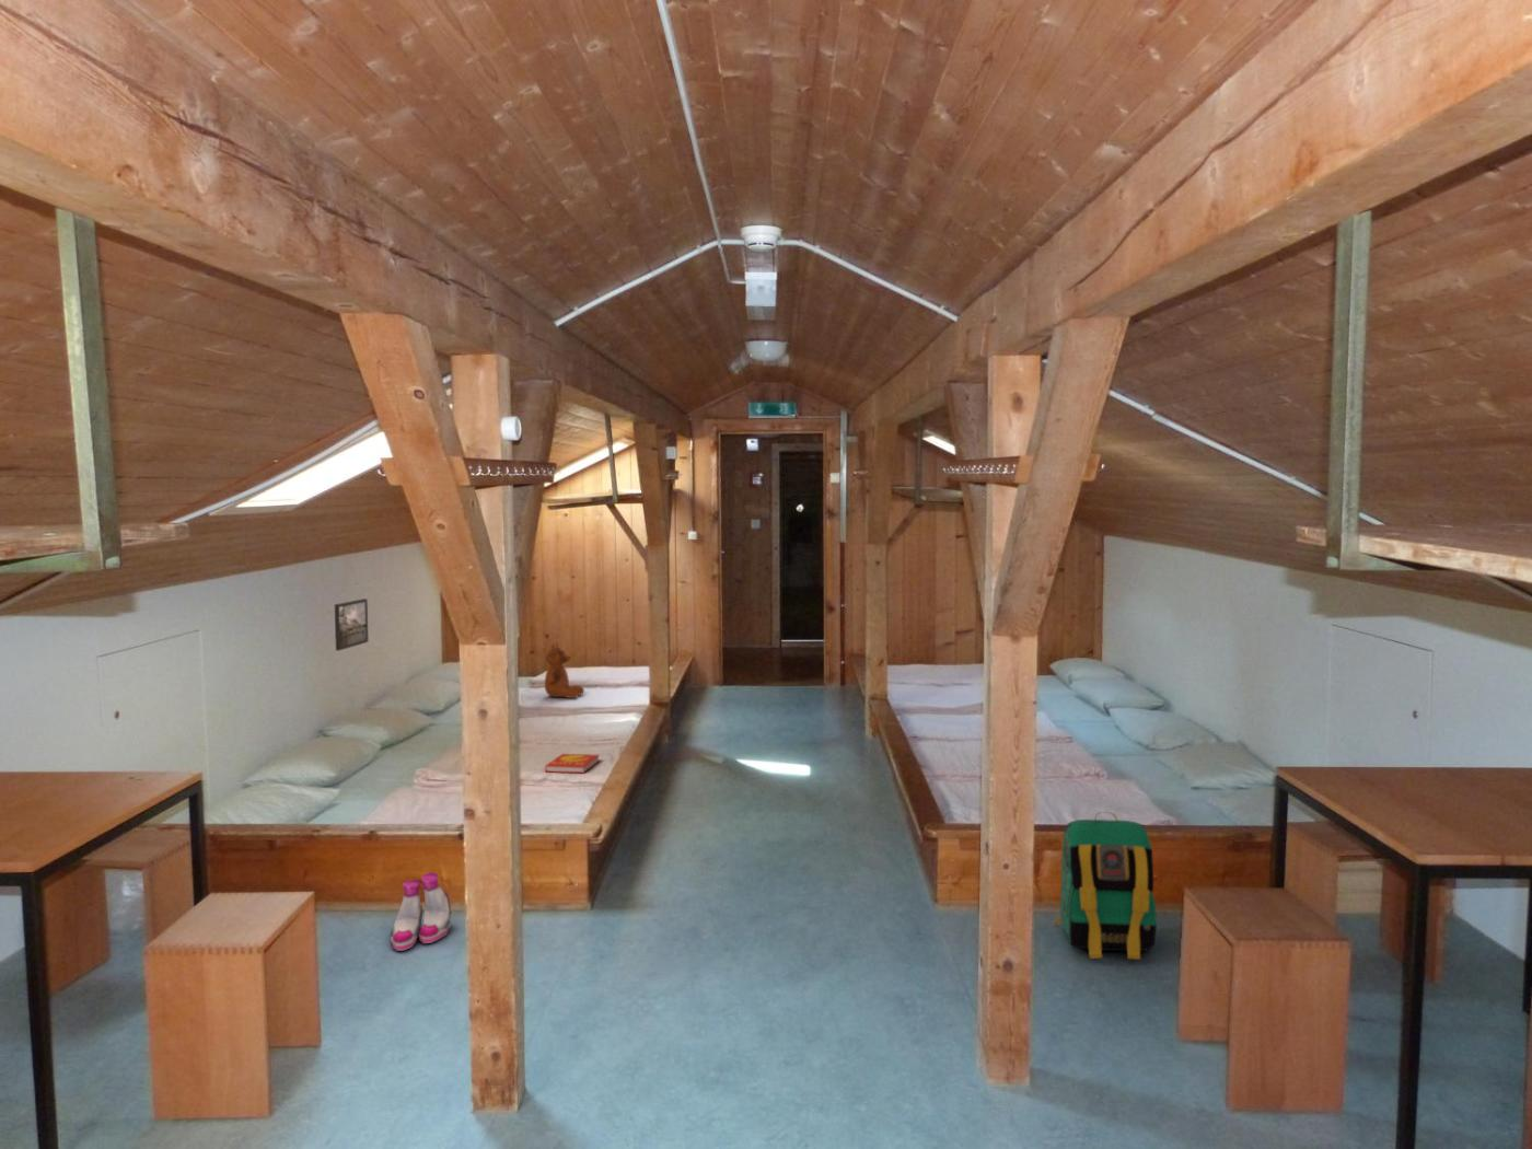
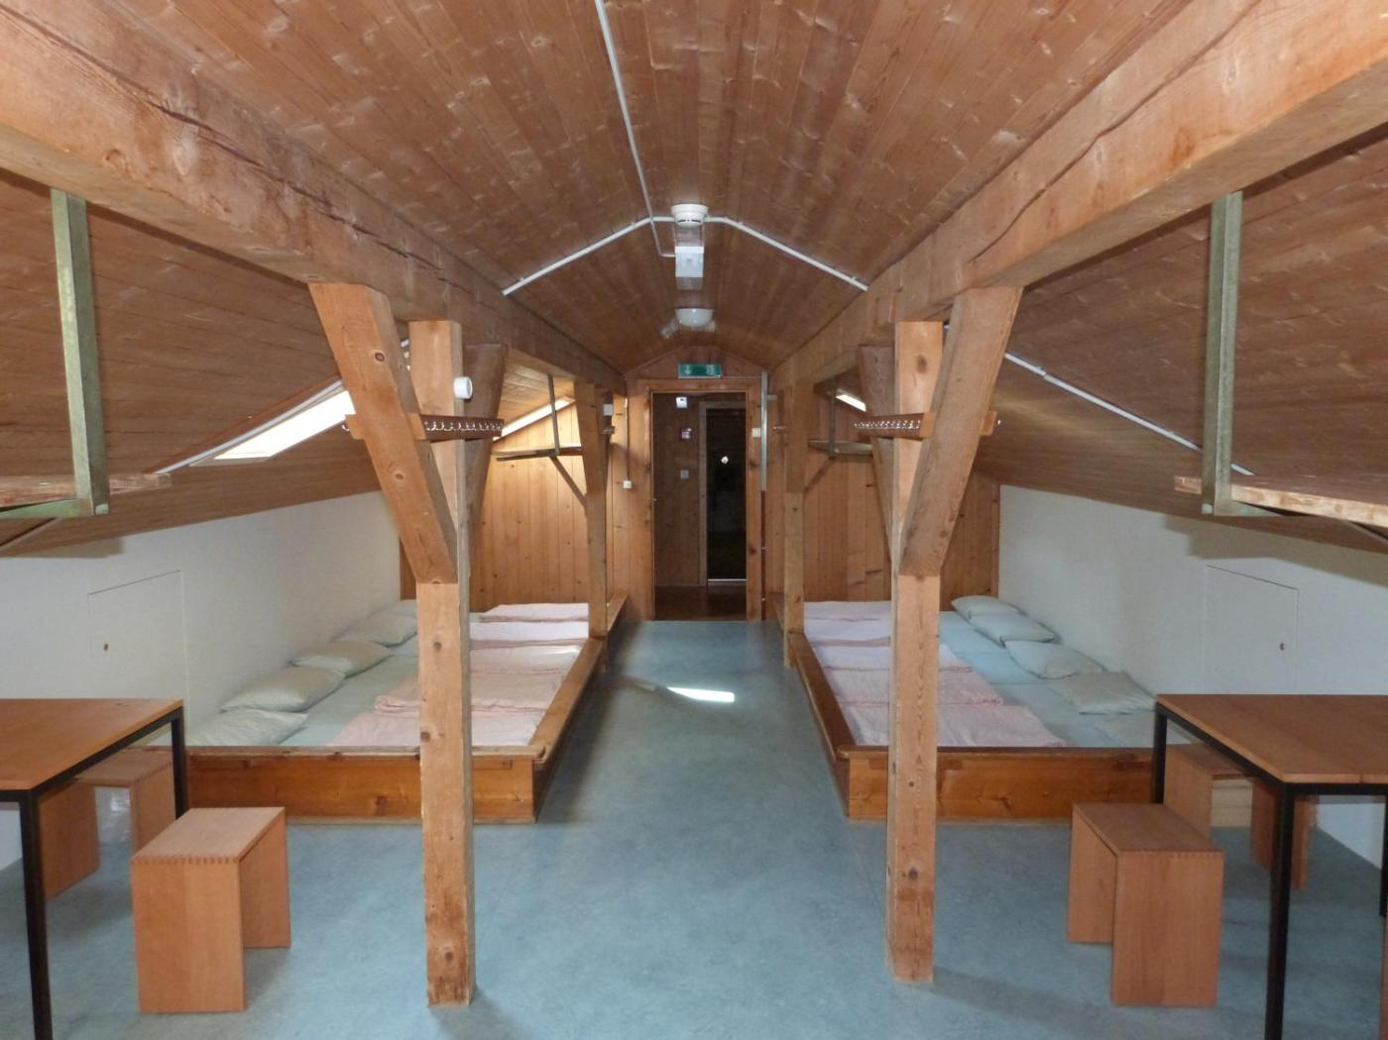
- backpack (1105, 876)
- book (572, 763)
- boots (419, 906)
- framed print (351, 624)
- teddy bear (563, 670)
